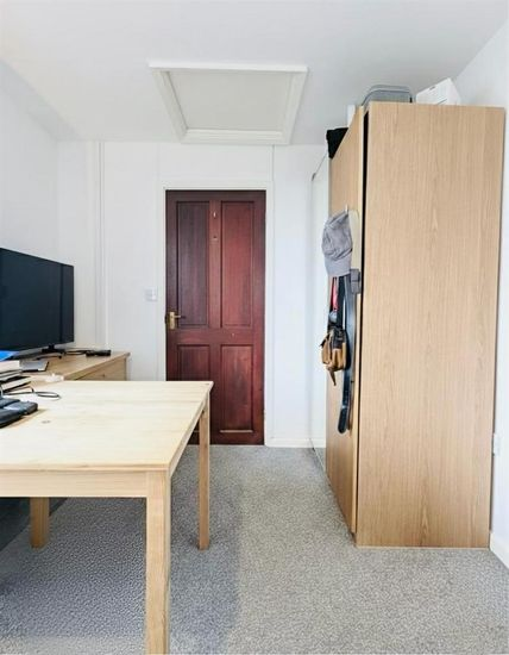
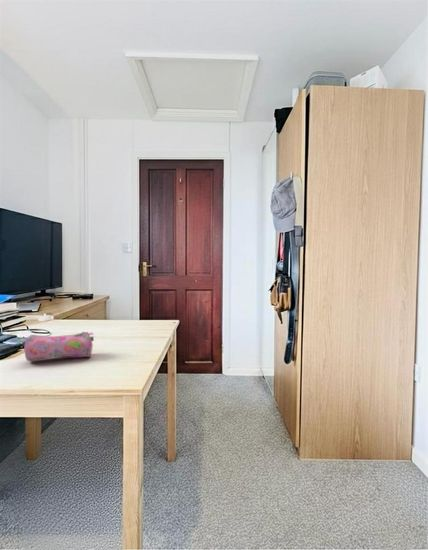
+ pencil case (60, 345)
